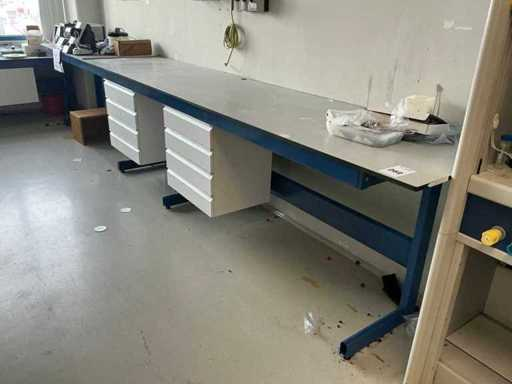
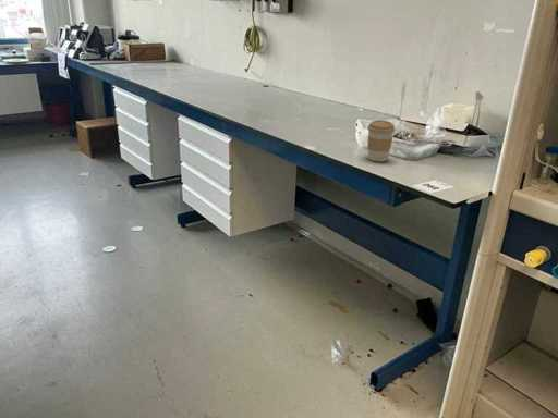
+ coffee cup (379, 140)
